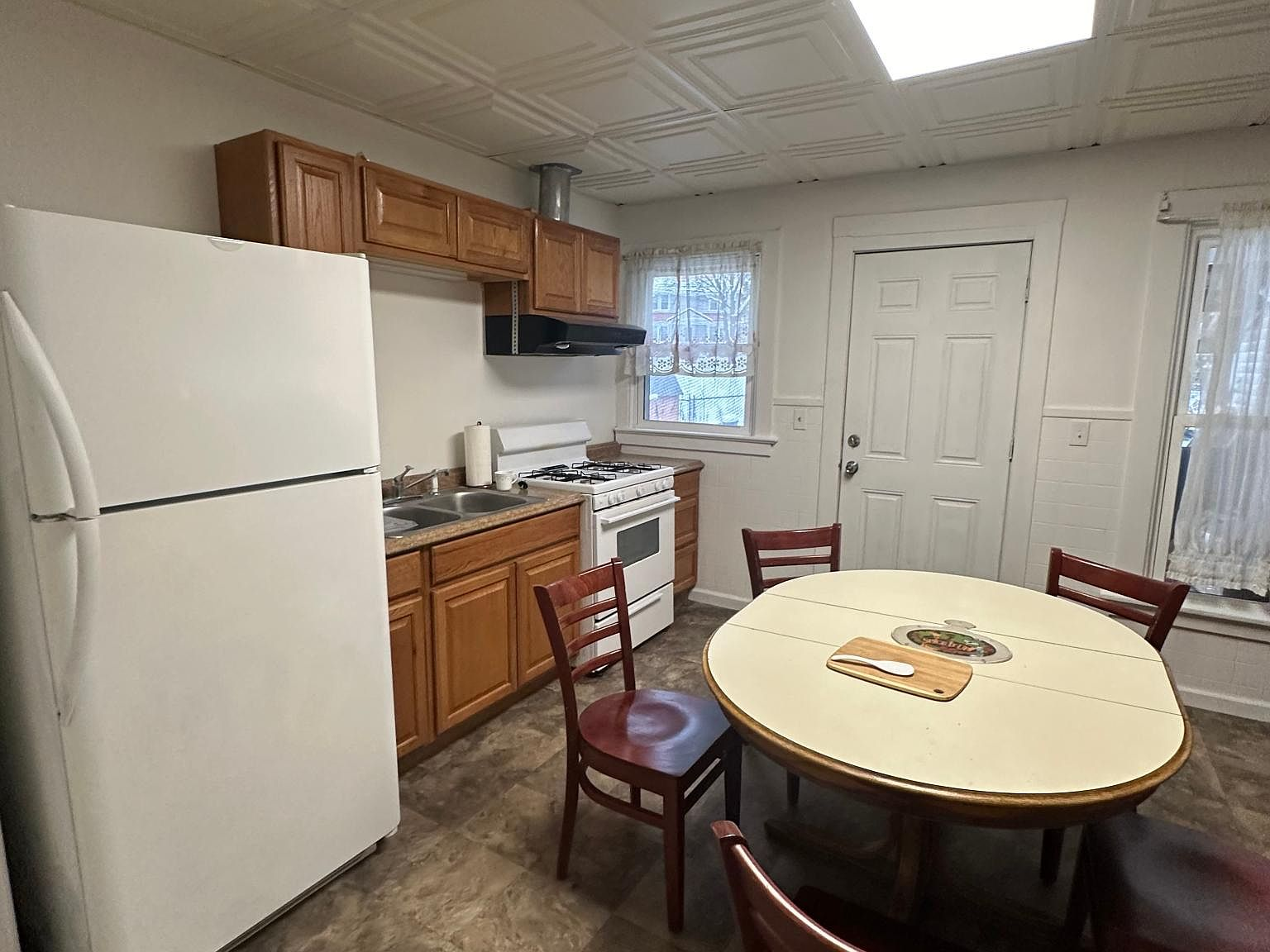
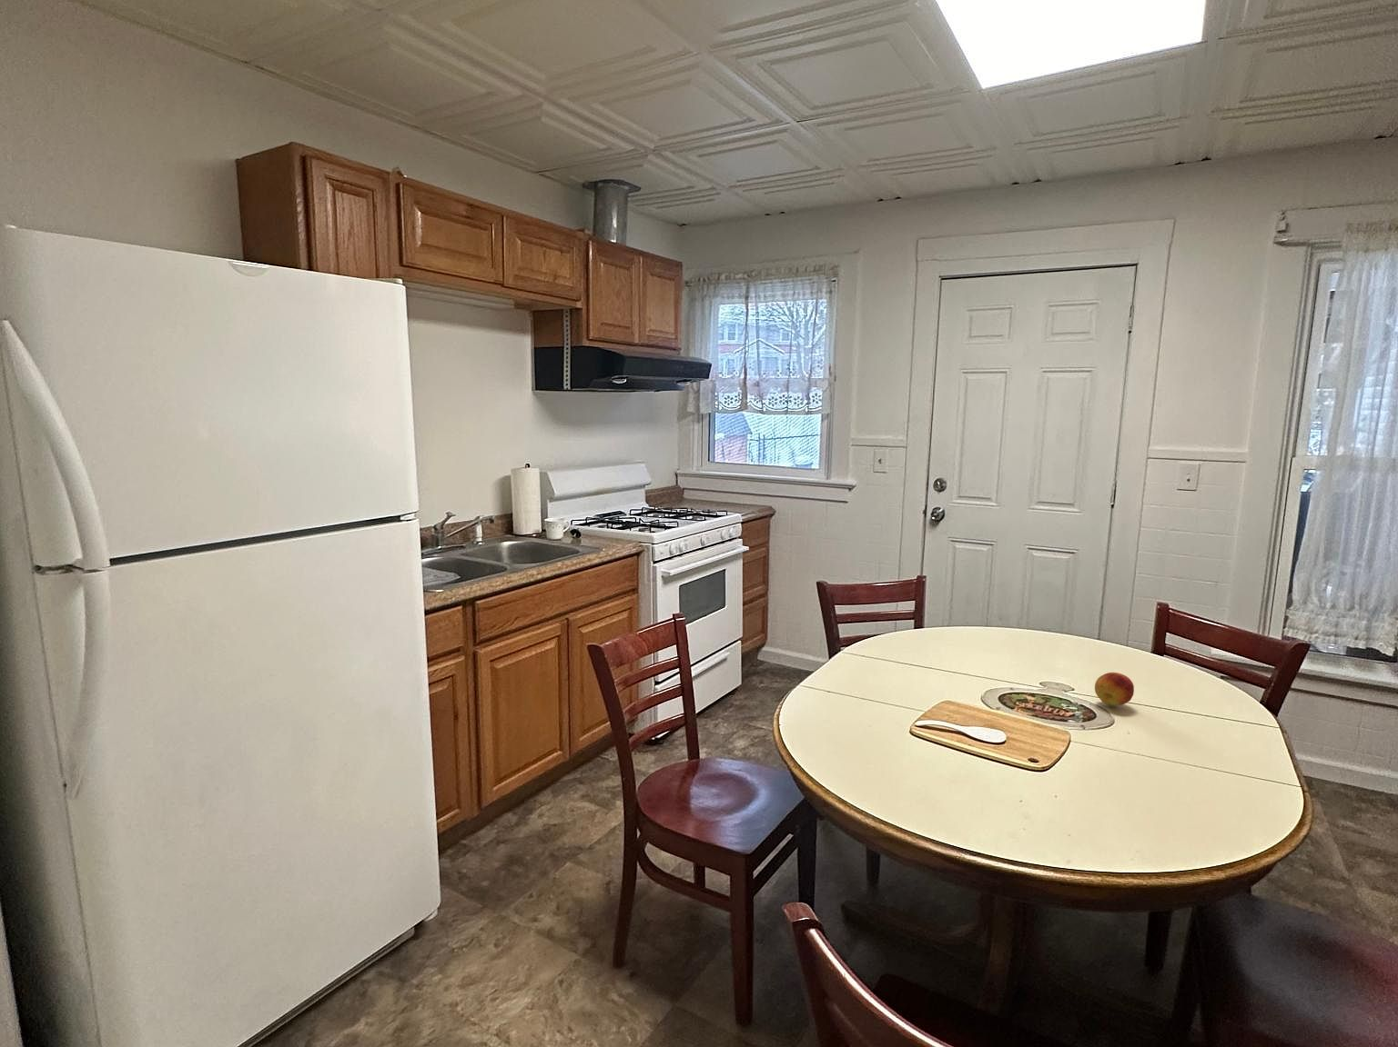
+ fruit (1114, 688)
